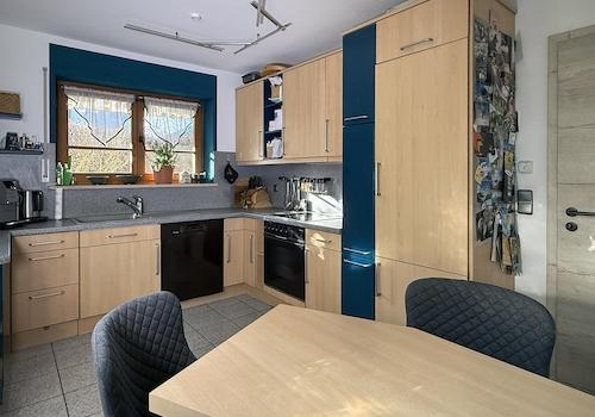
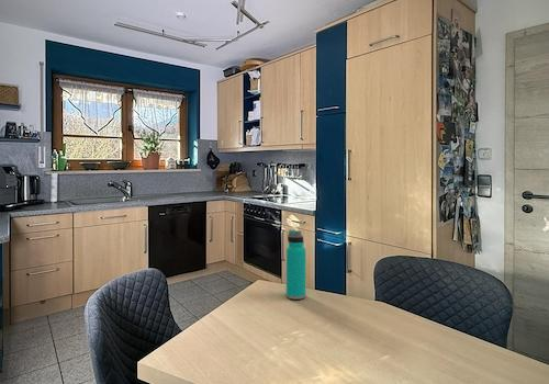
+ water bottle (295, 263)
